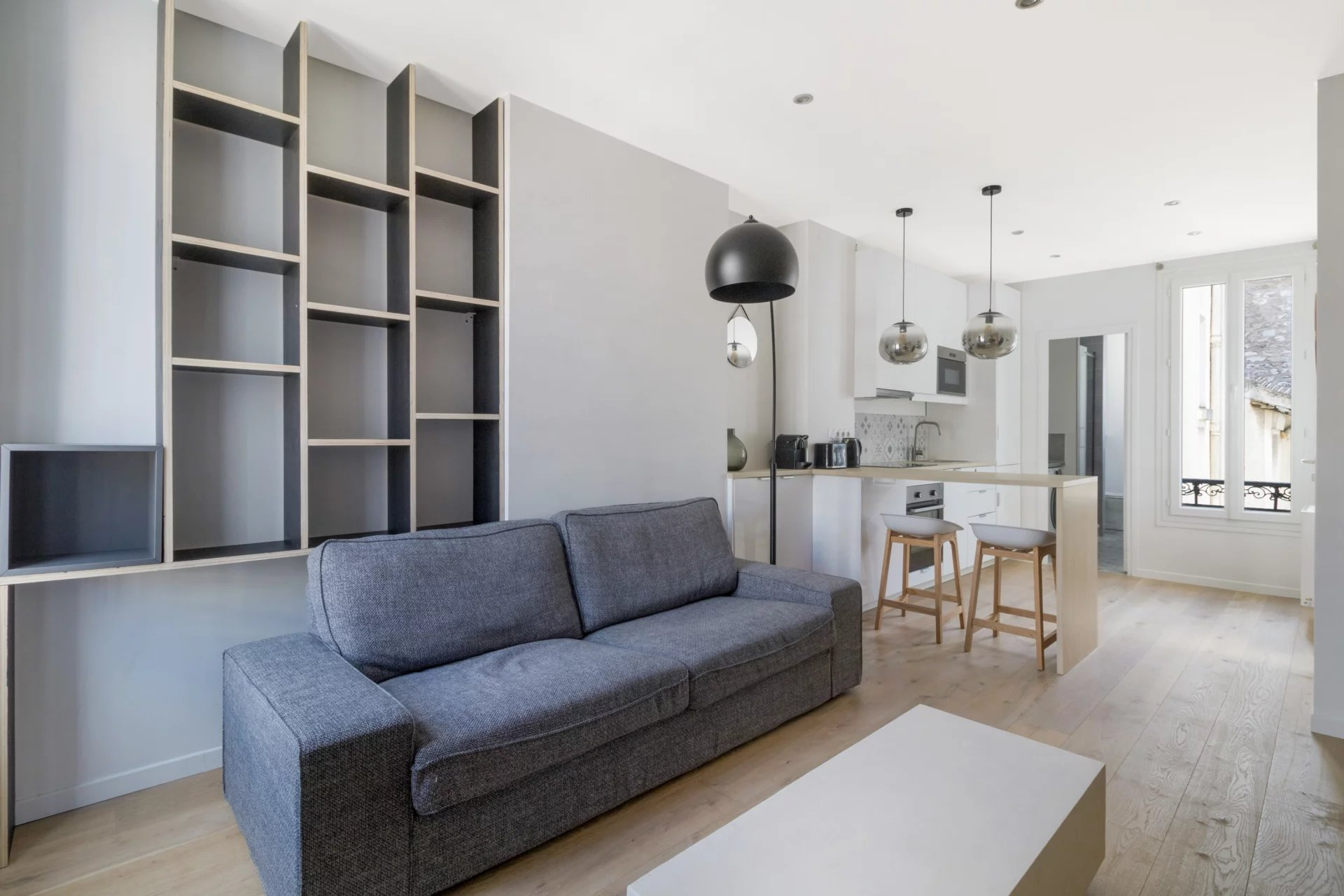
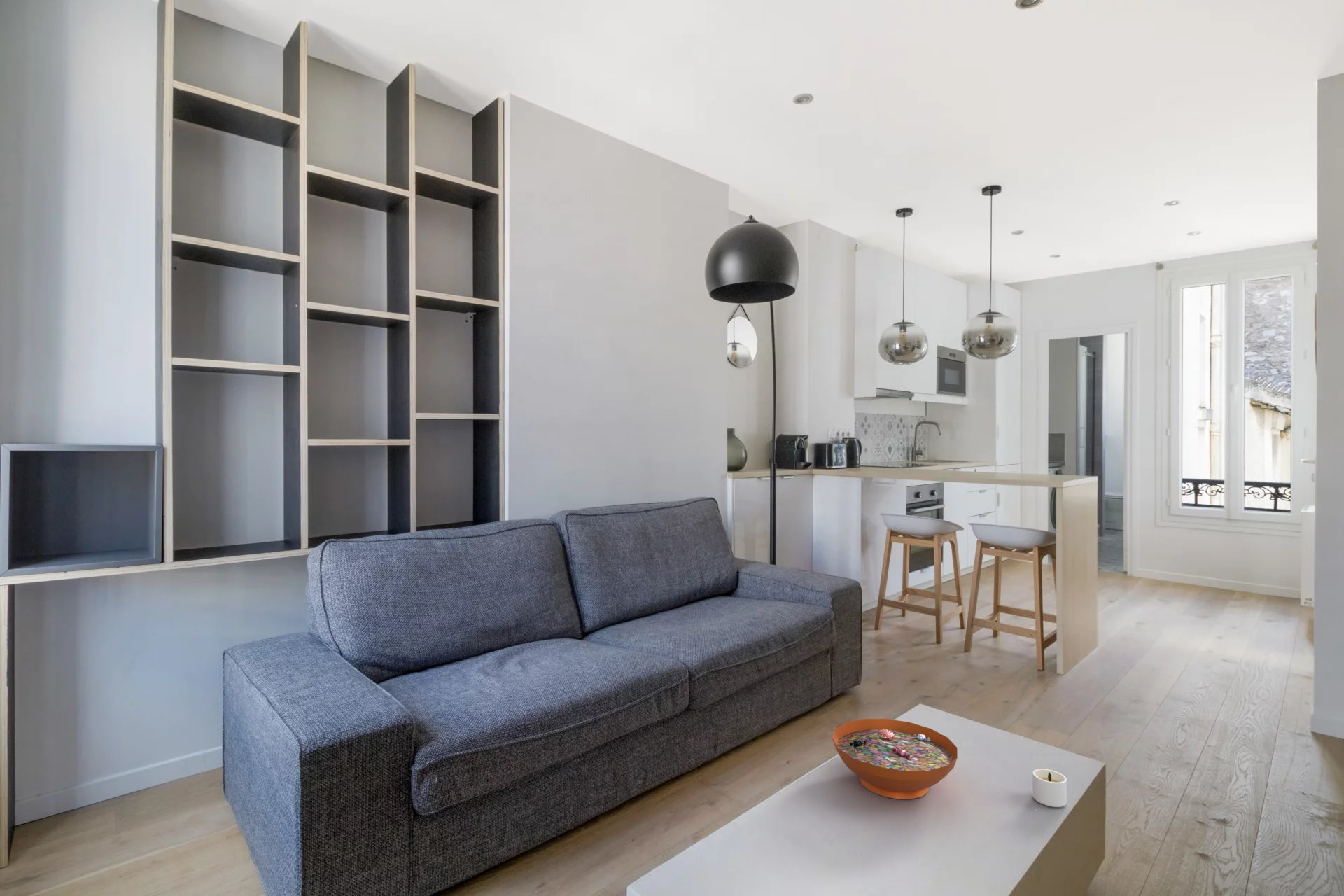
+ candle (1046, 788)
+ decorative bowl (893, 762)
